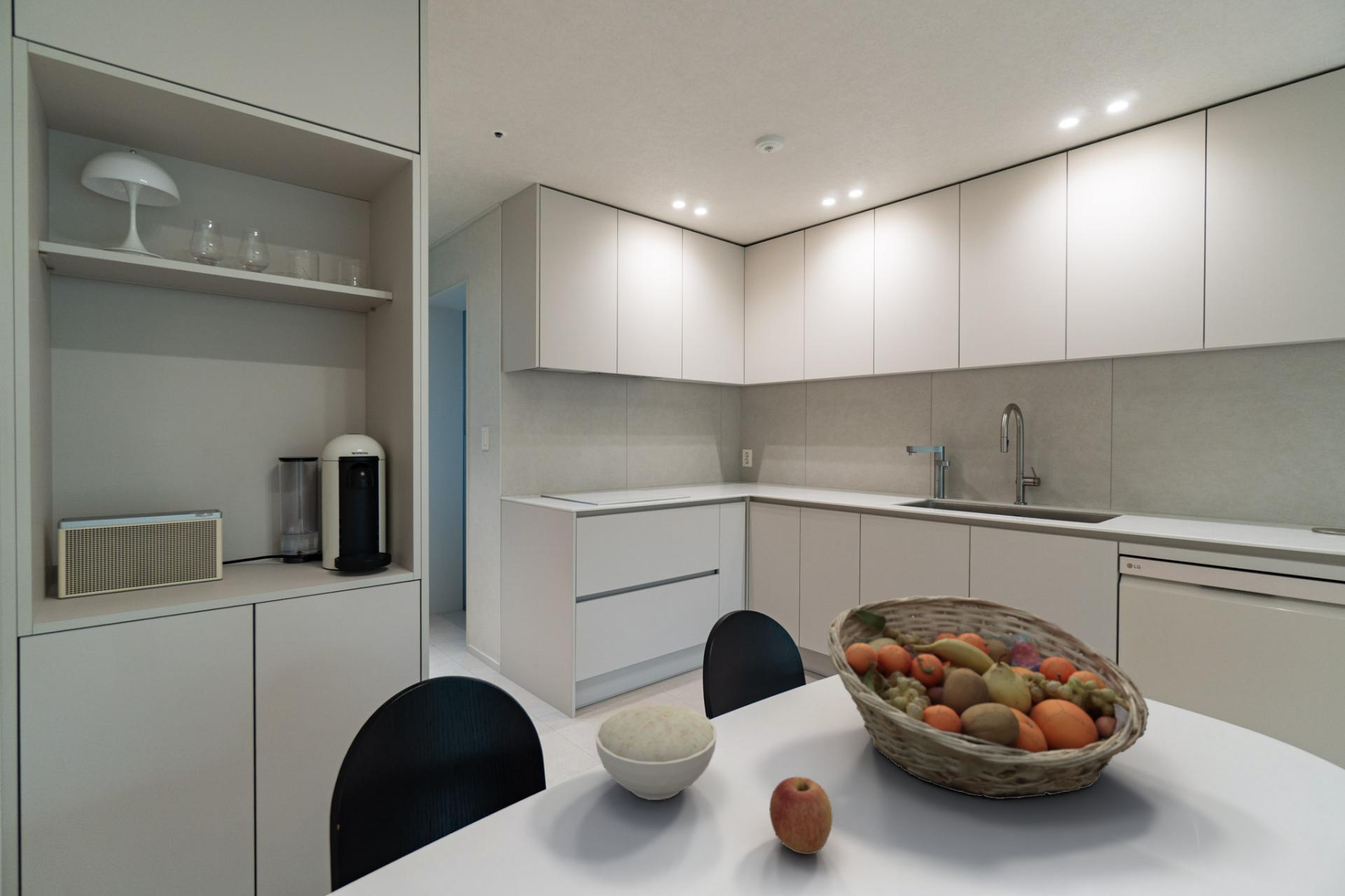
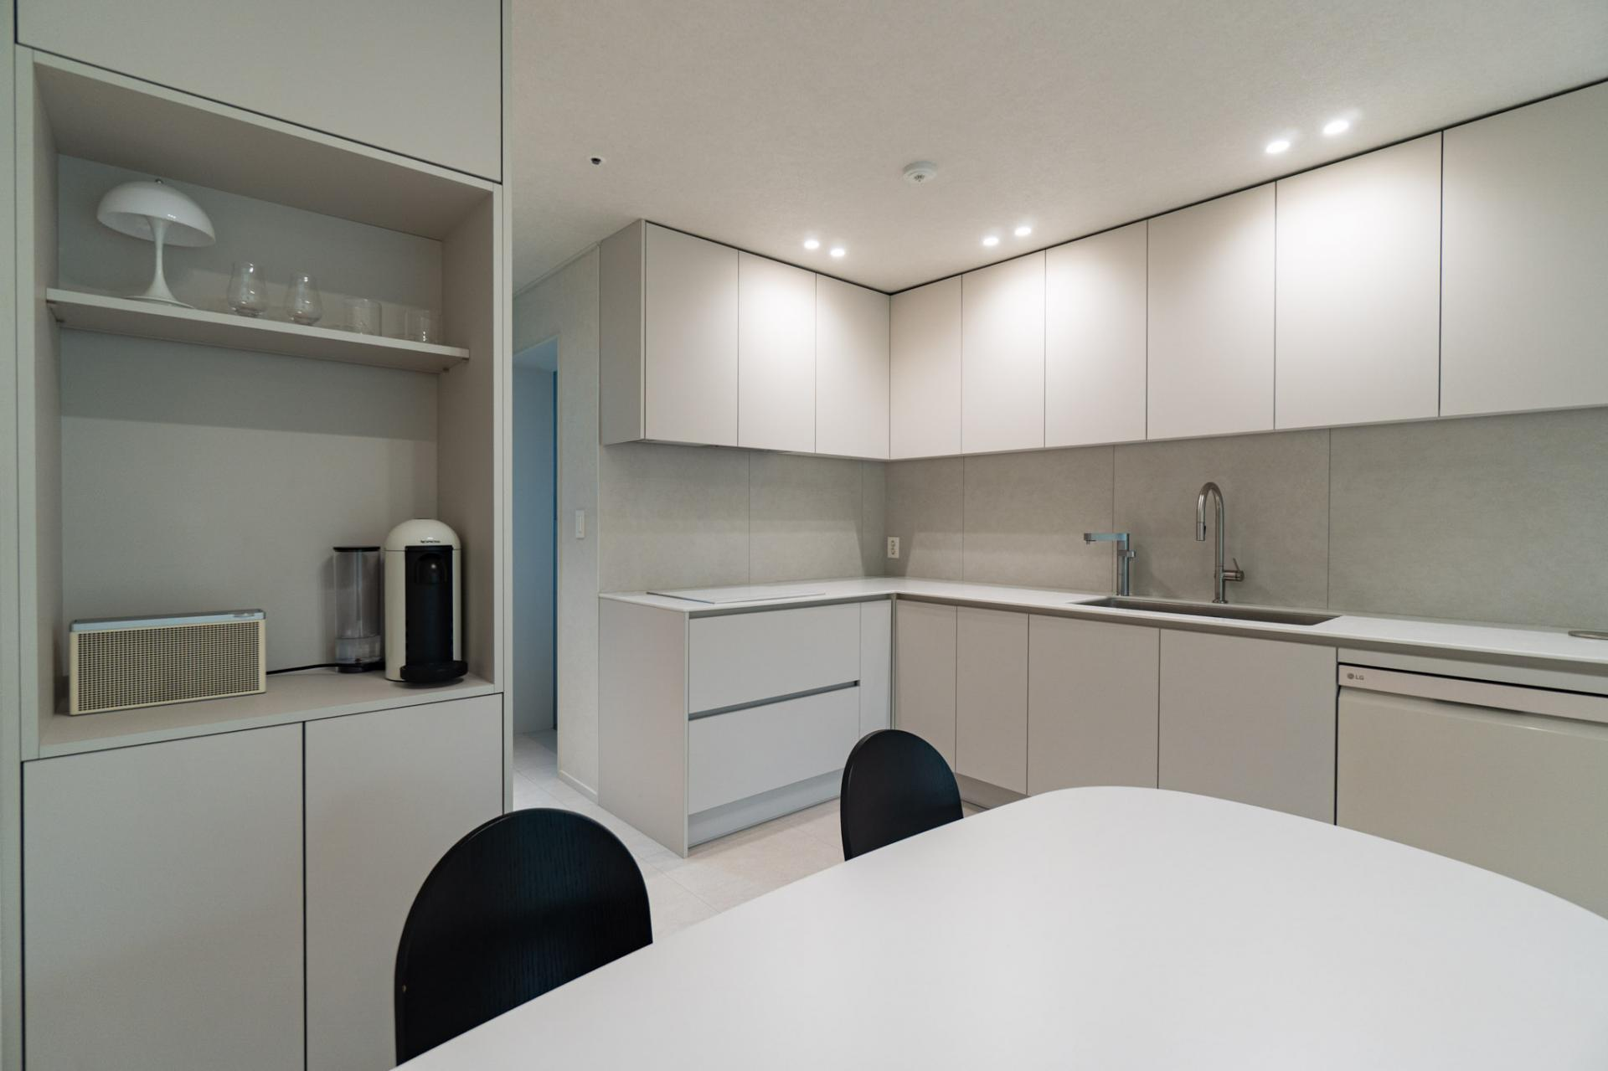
- apple (800, 814)
- fruit basket (974, 684)
- bowl (656, 750)
